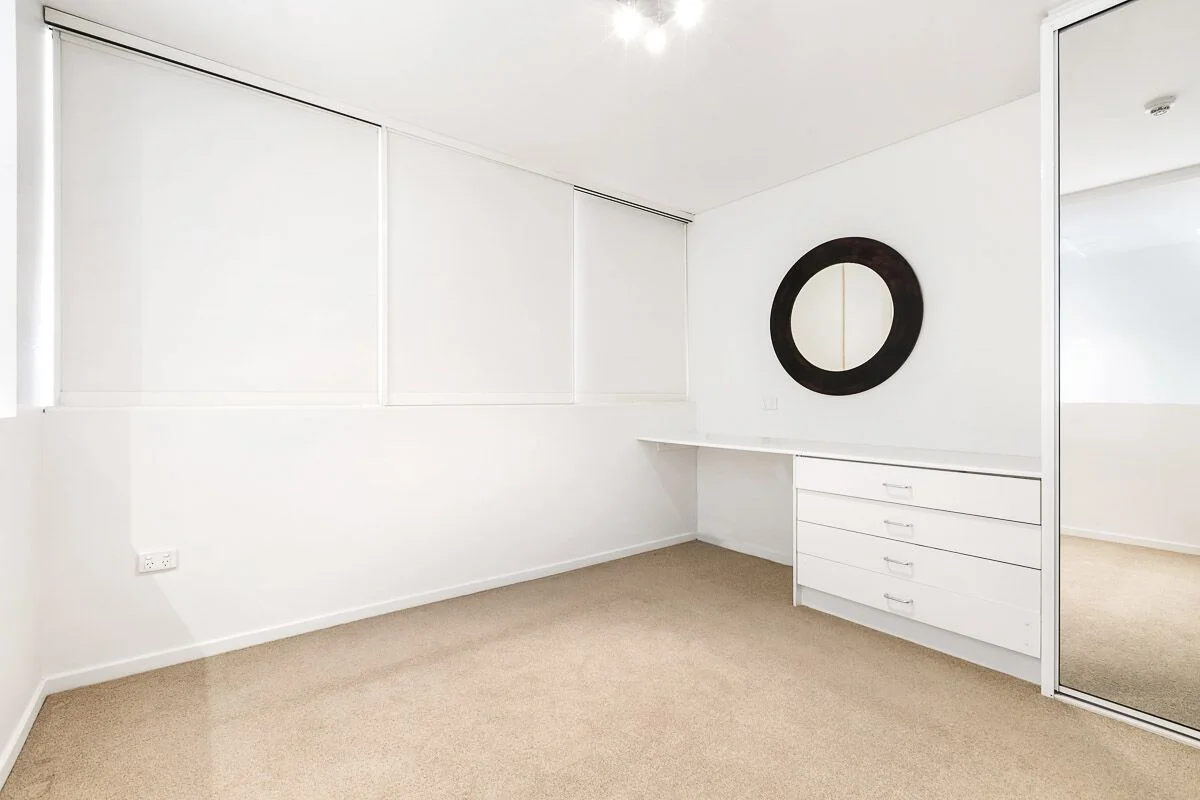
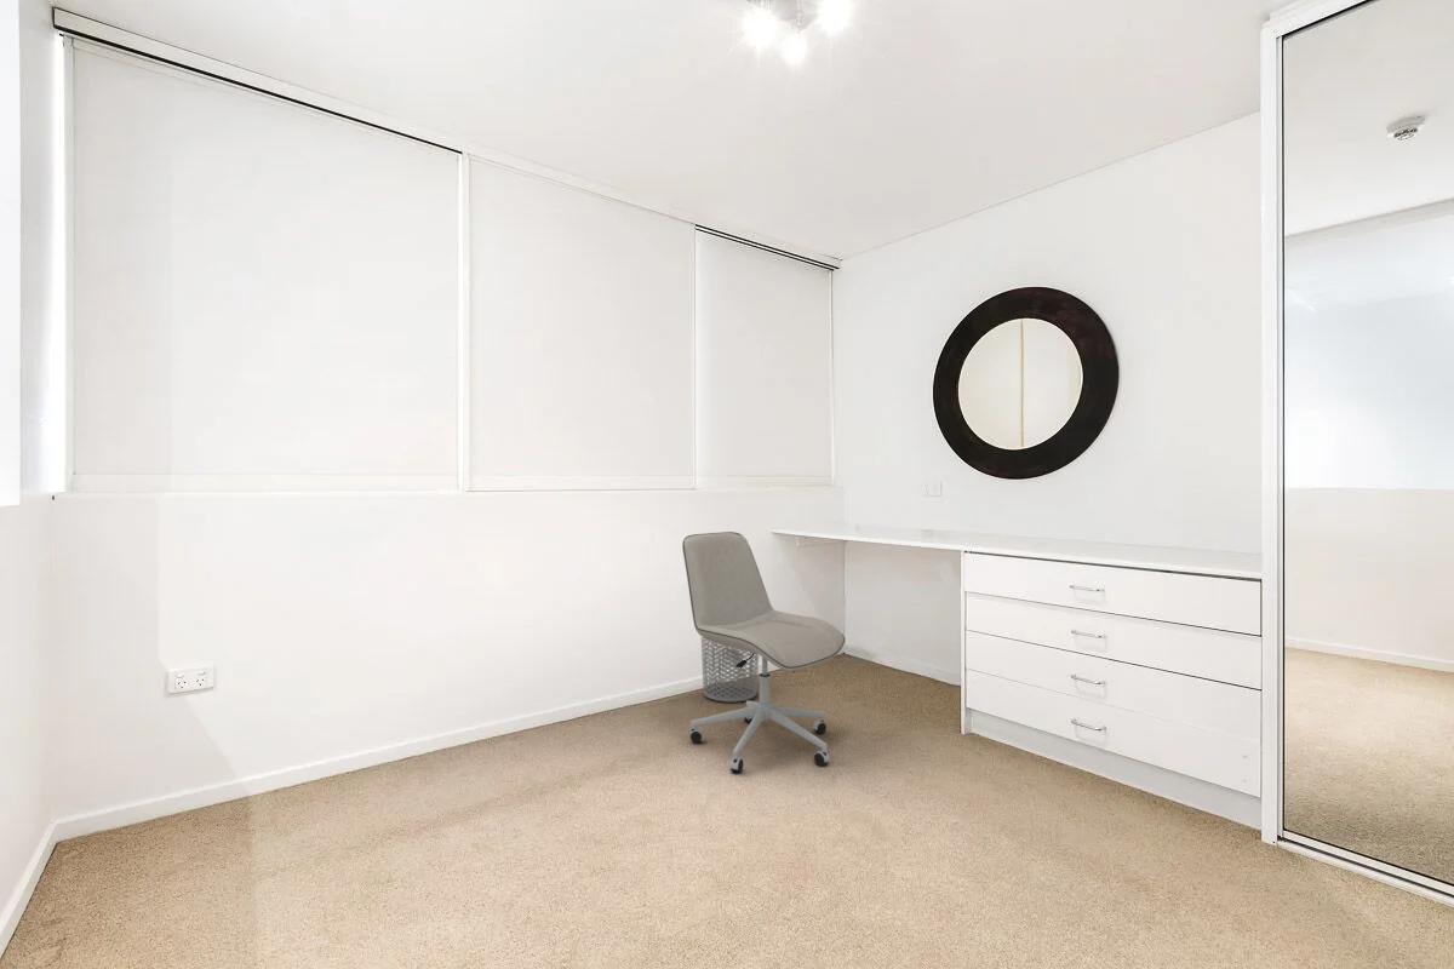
+ waste bin (729, 659)
+ office chair (763, 641)
